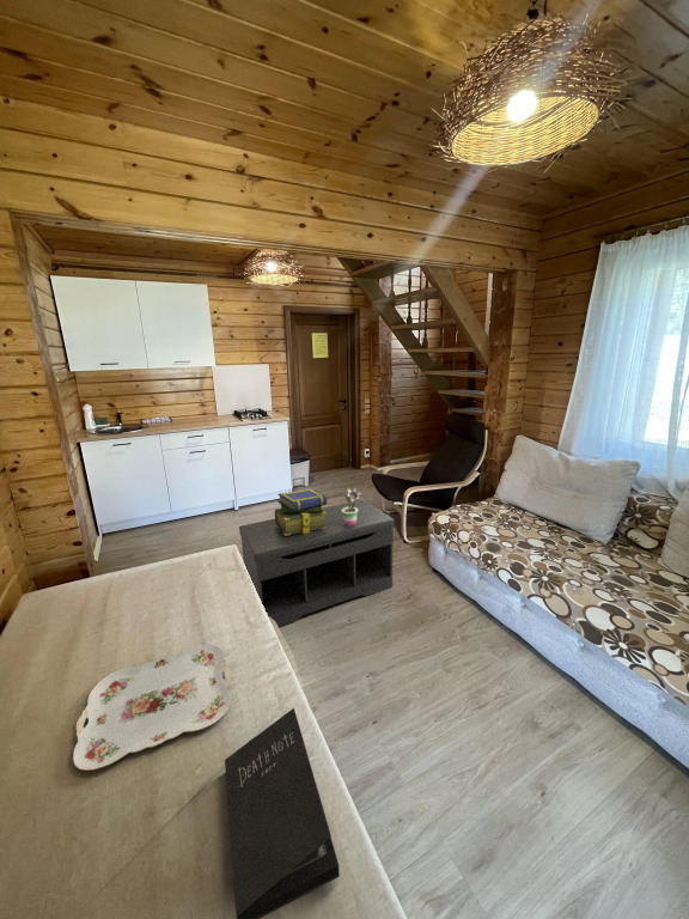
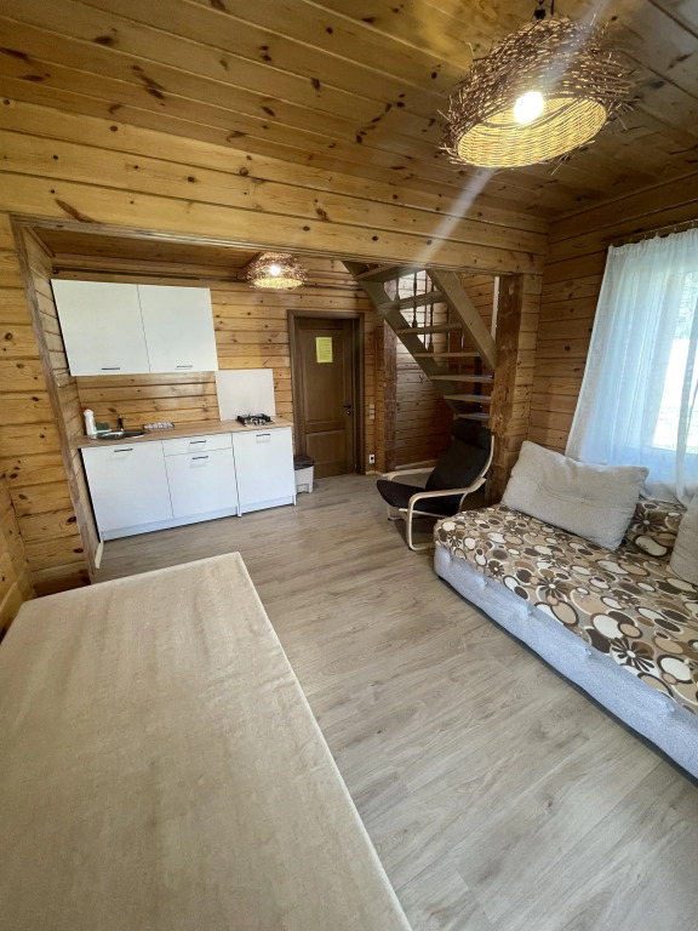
- serving tray (159, 698)
- bench (318, 556)
- stack of books (300, 509)
- book (274, 797)
- potted plant (353, 499)
